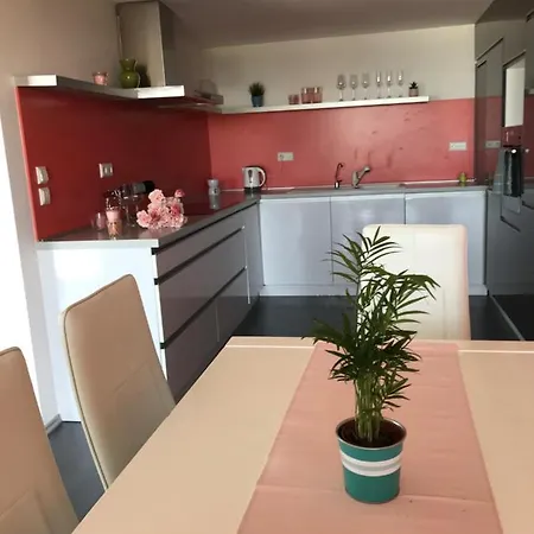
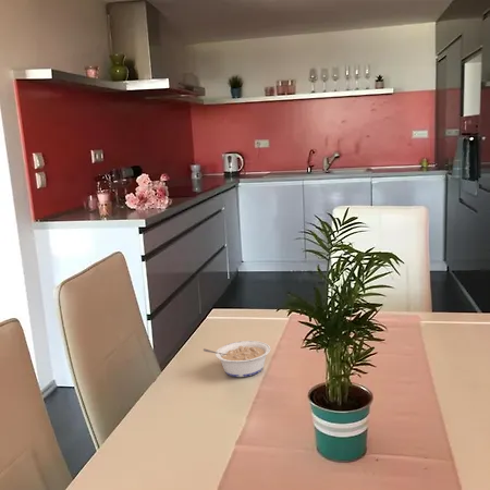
+ legume (241, 358)
